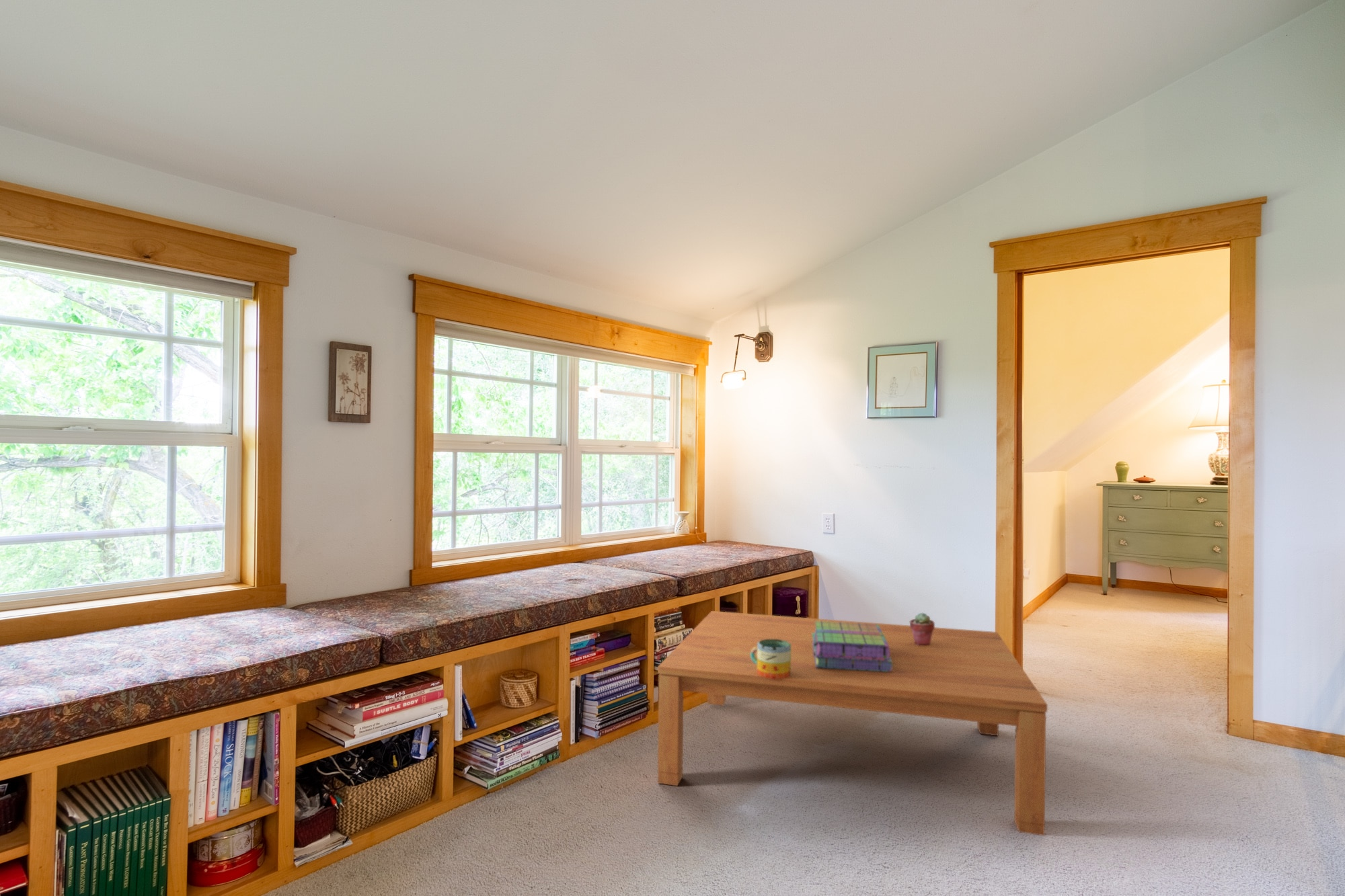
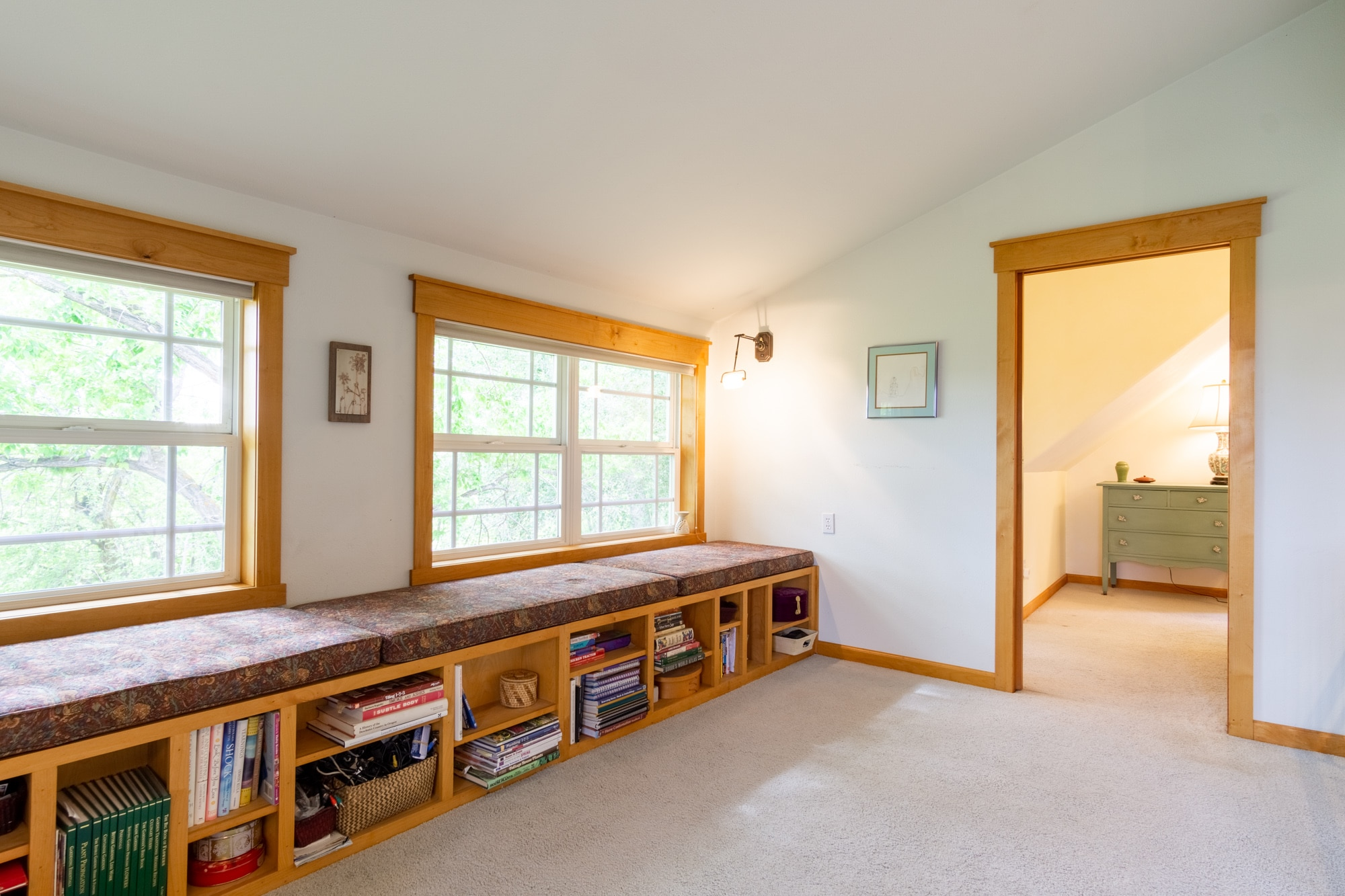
- coffee table (843, 700)
- mug (769, 657)
- potted succulent (922, 627)
- stack of books (849, 643)
